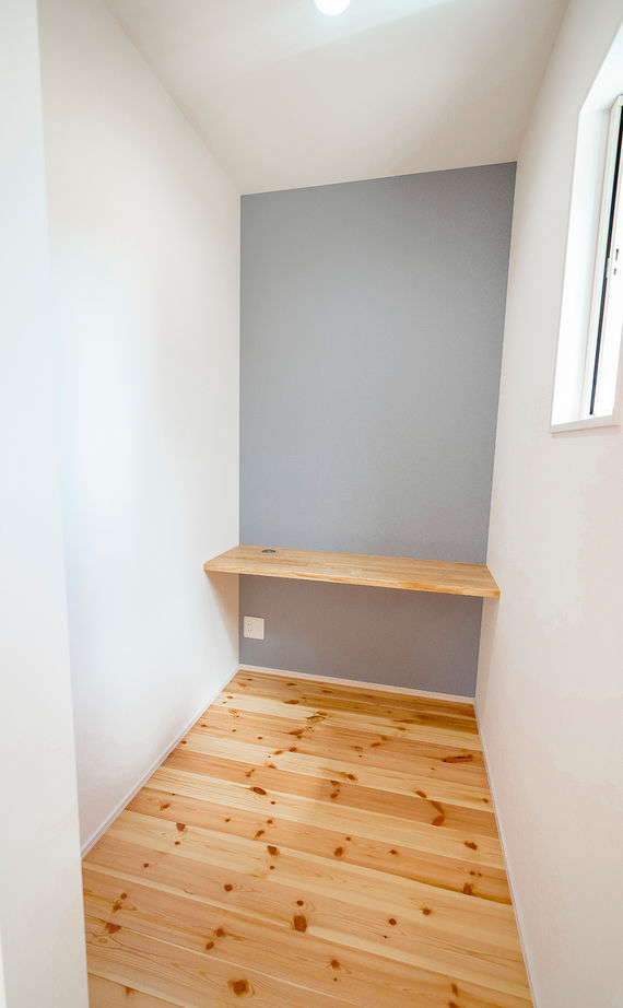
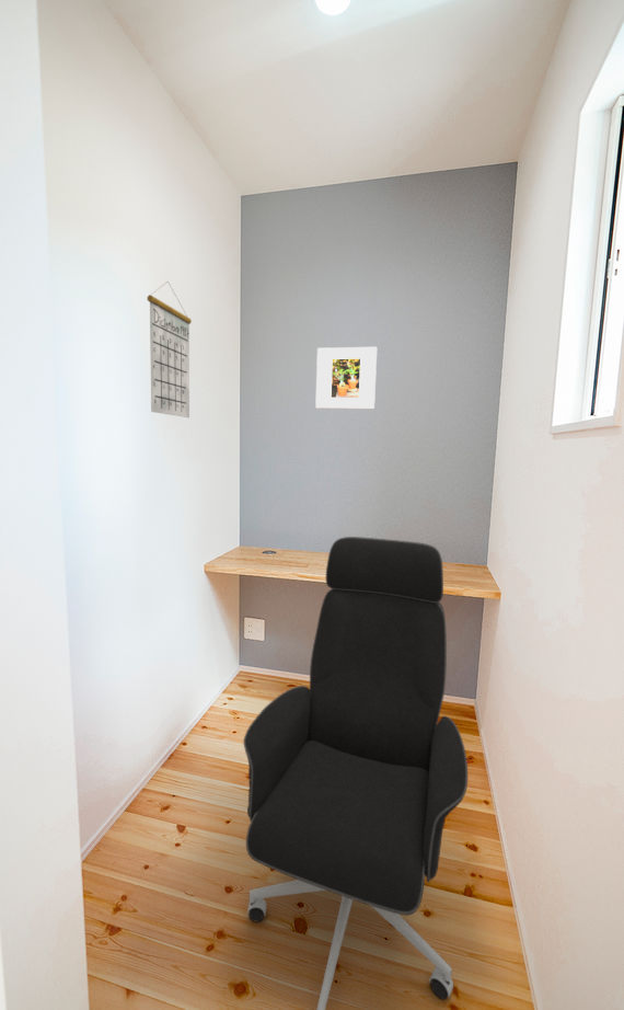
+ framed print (345, 378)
+ calendar (171, 348)
+ office chair (360, 743)
